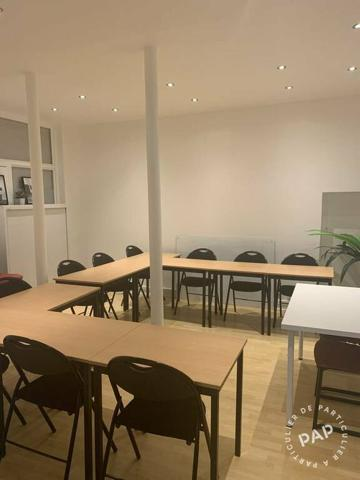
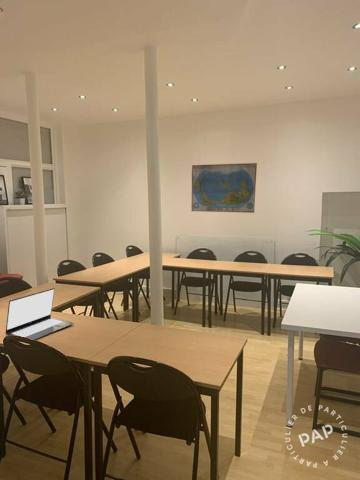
+ laptop (40, 312)
+ world map (222, 188)
